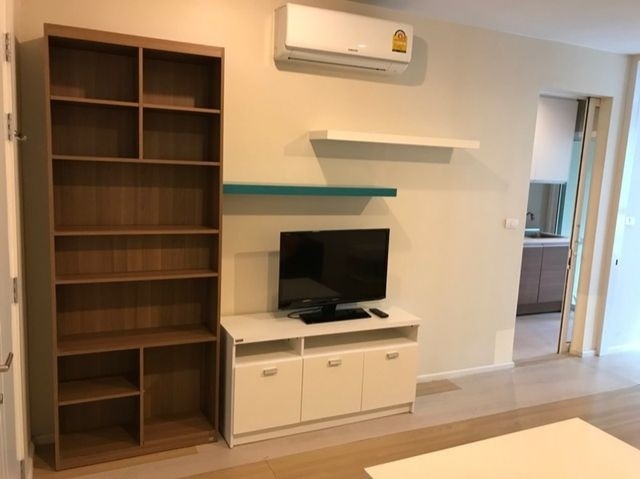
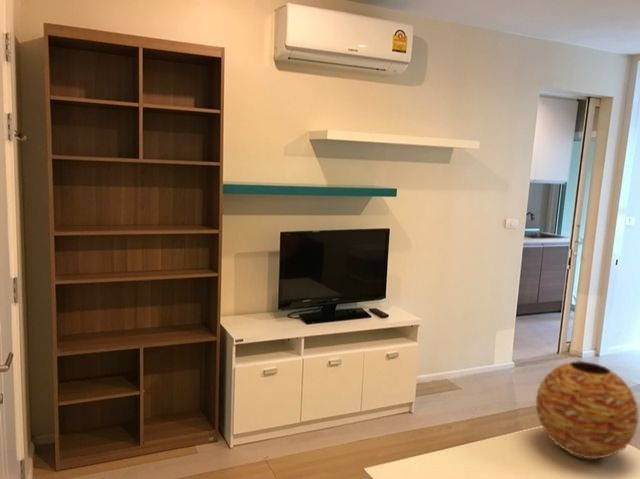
+ vase (585, 408)
